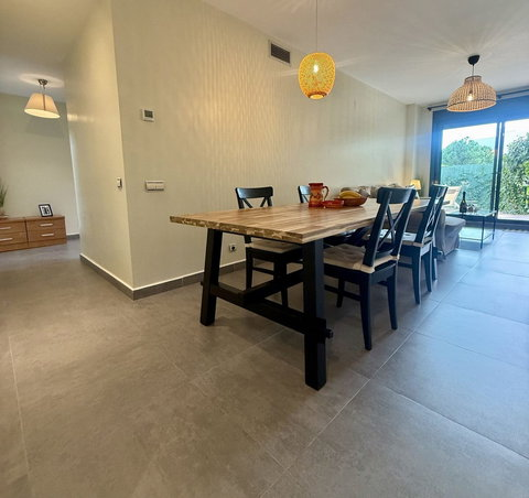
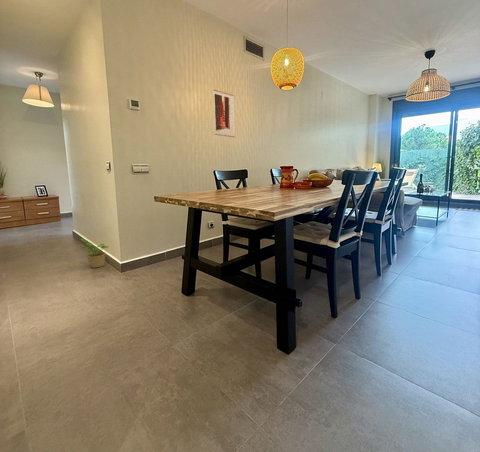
+ potted plant (96, 251)
+ wall art (224, 114)
